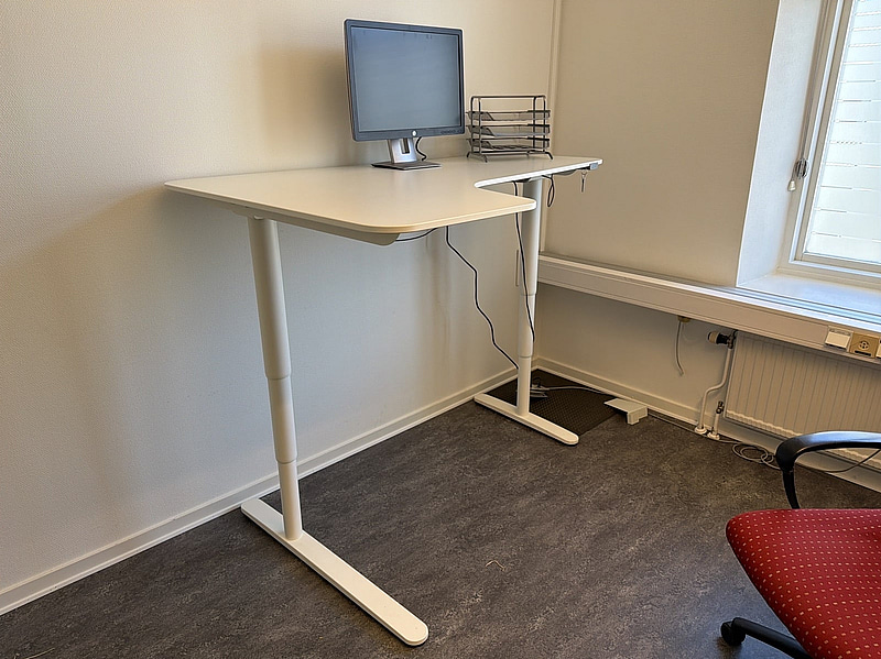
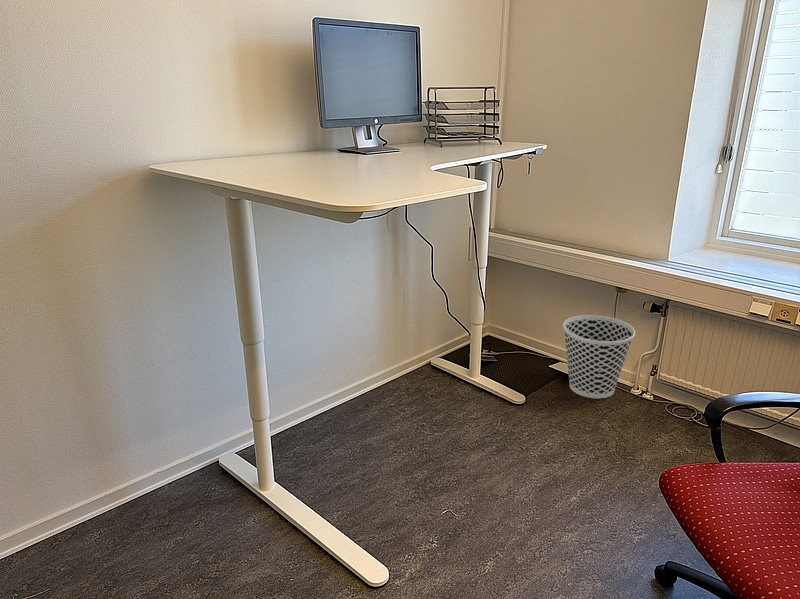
+ wastebasket (594, 358)
